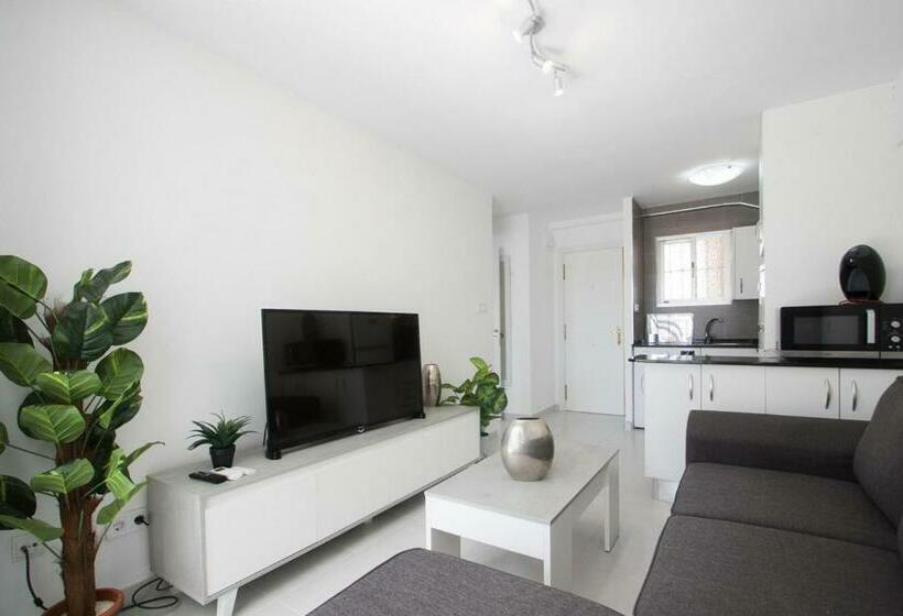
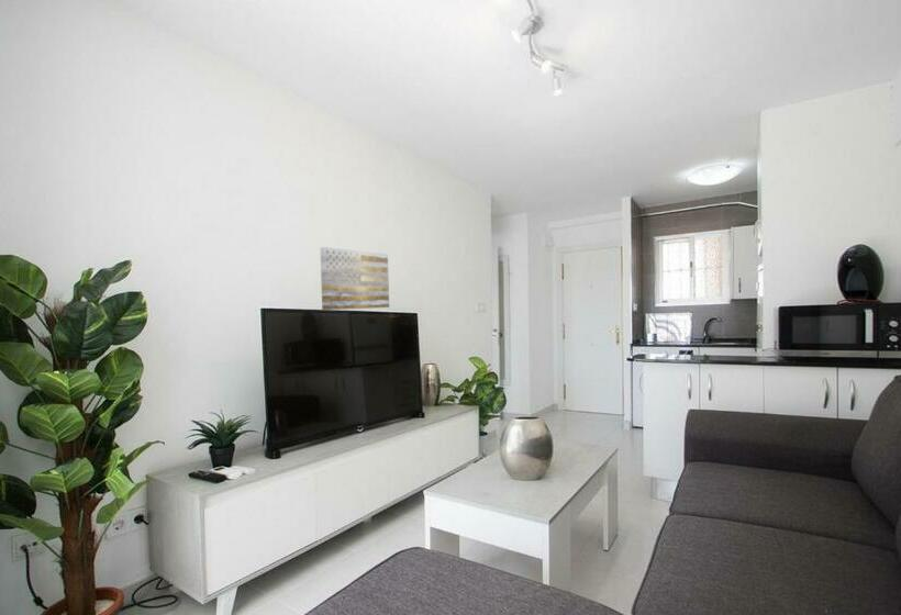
+ wall art (357, 279)
